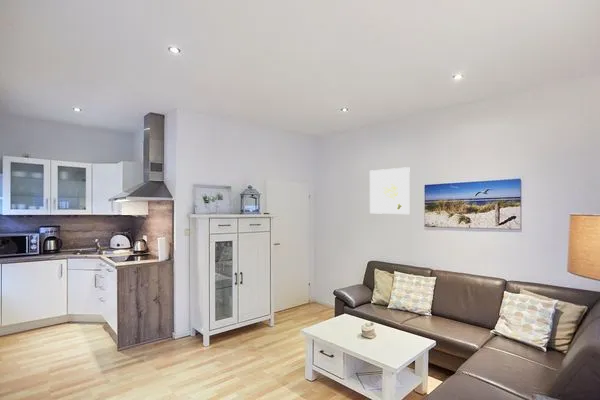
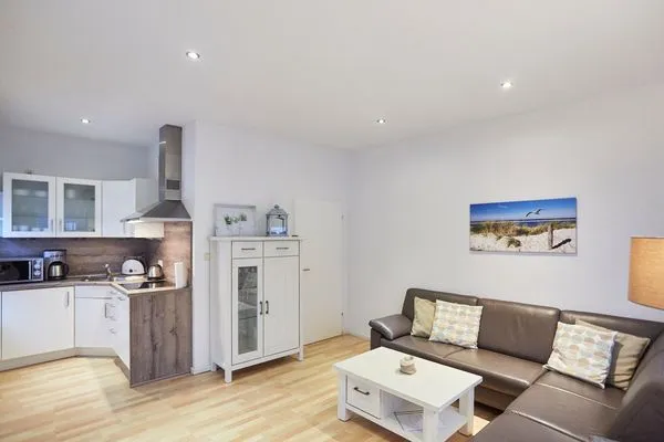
- wall art (388, 191)
